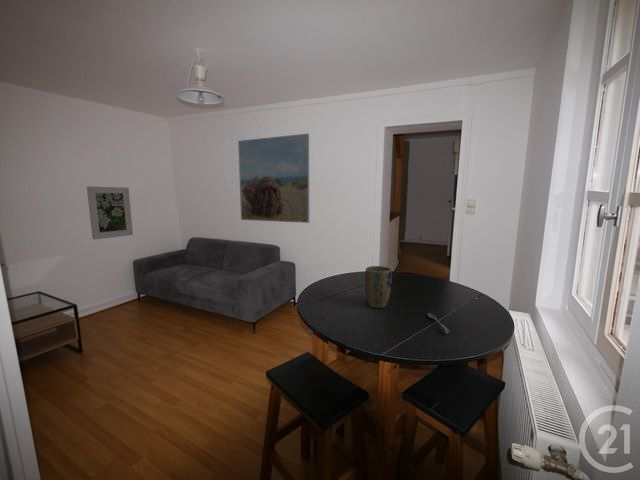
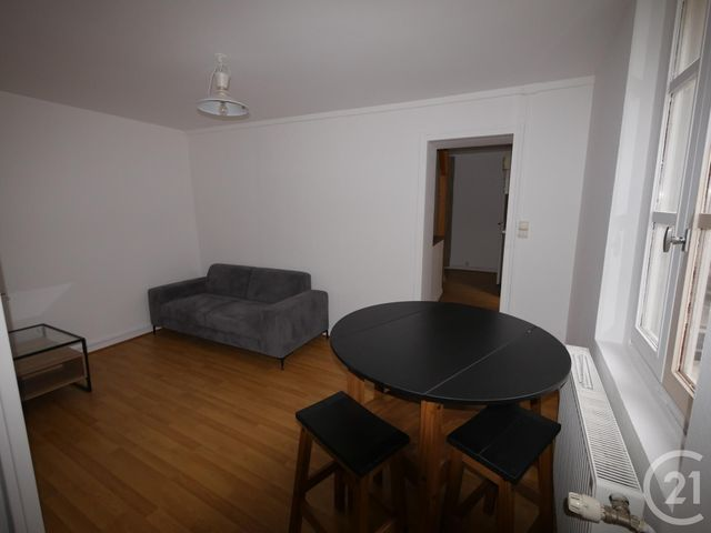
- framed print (111, 212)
- plant pot (378, 286)
- soupspoon (437, 321)
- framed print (272, 180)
